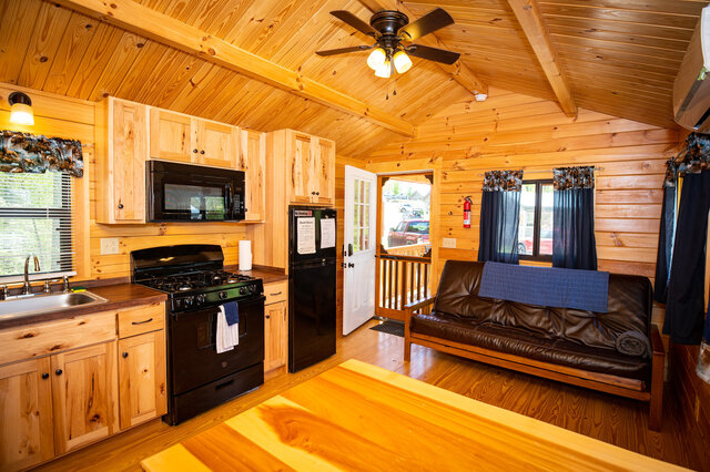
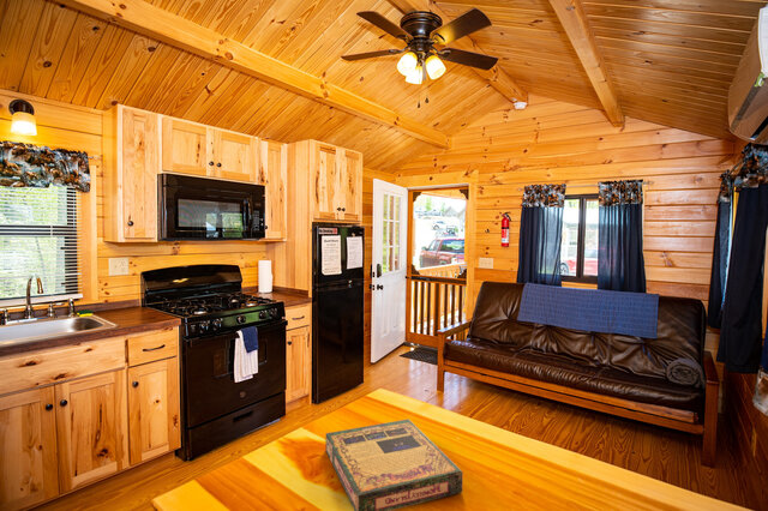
+ video game box (388, 459)
